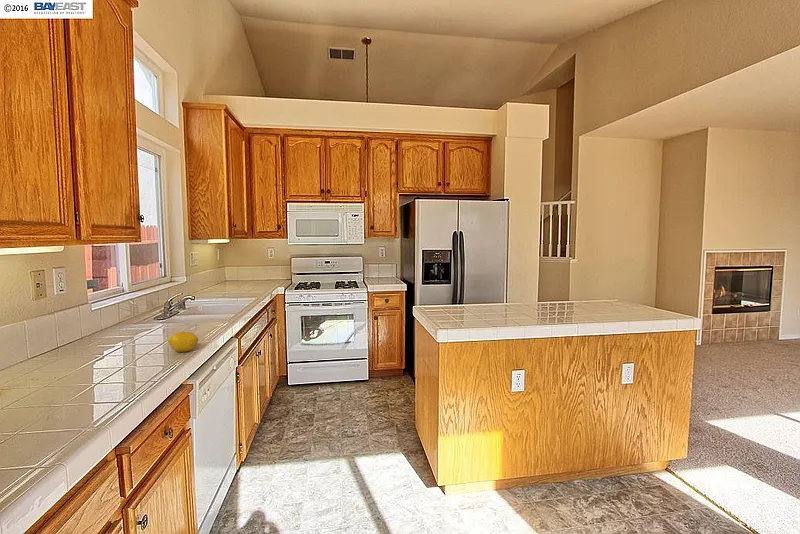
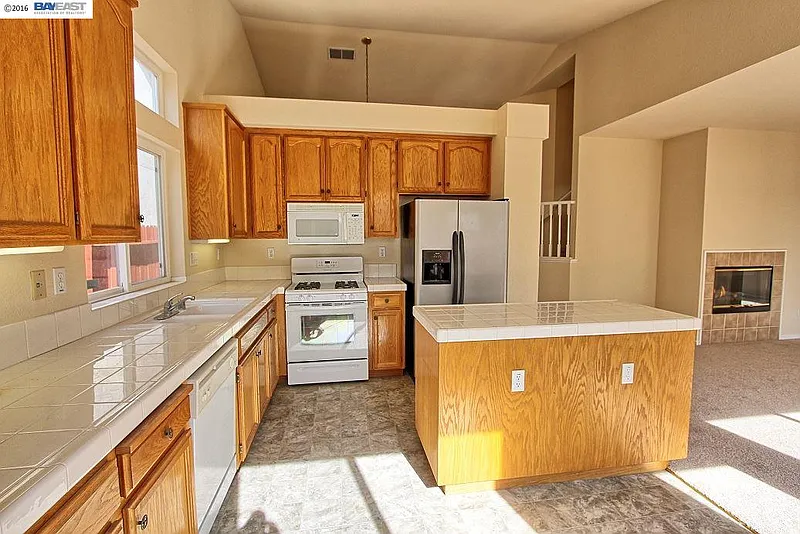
- lemon (183, 341)
